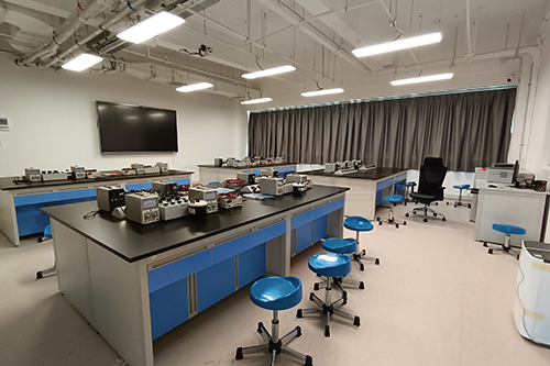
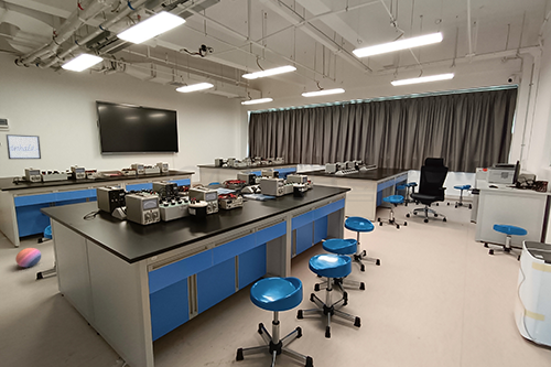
+ wall art (24, 147)
+ ball (29, 257)
